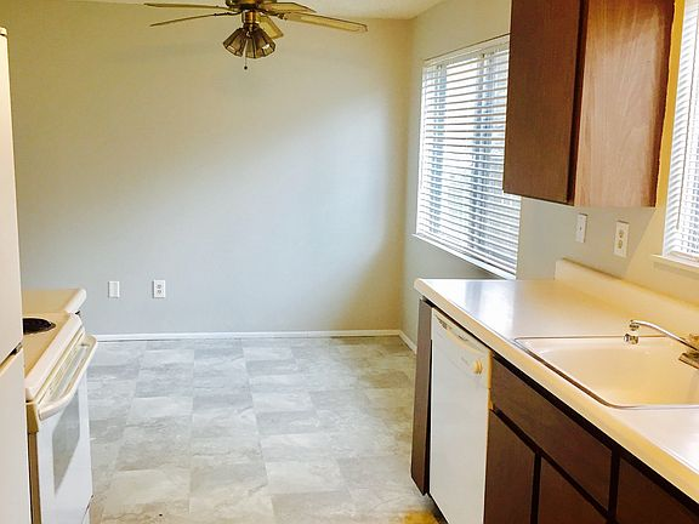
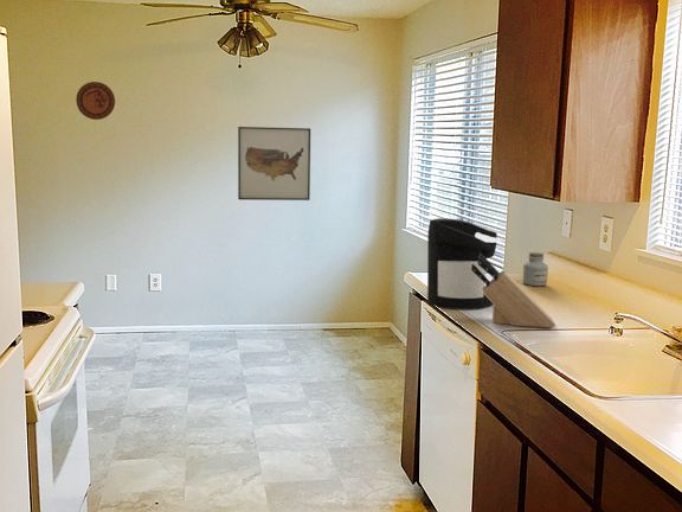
+ coffee maker (464, 261)
+ decorative plate (95, 101)
+ jar (535, 268)
+ knife block (513, 289)
+ wall art (274, 164)
